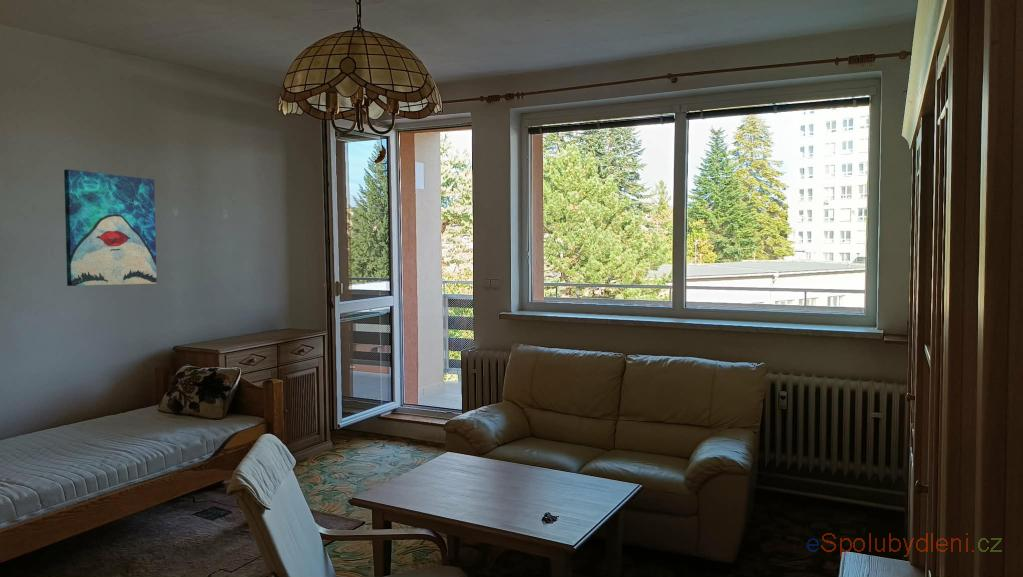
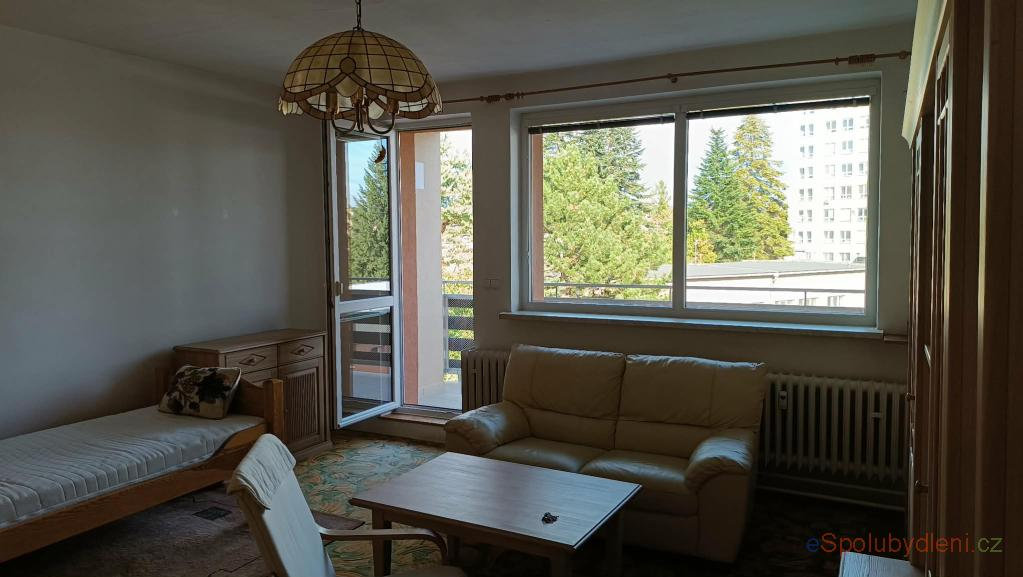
- wall art (113, 229)
